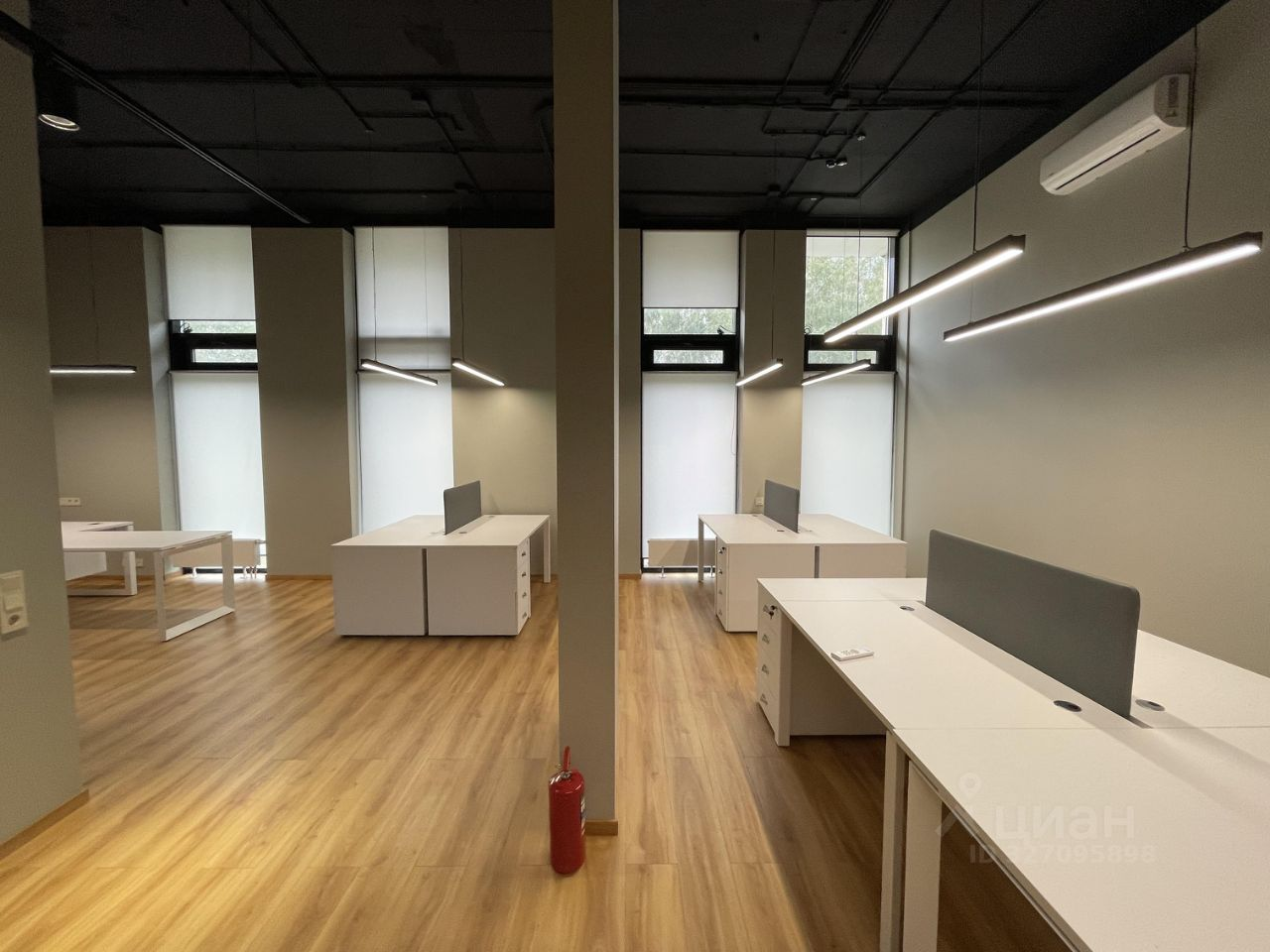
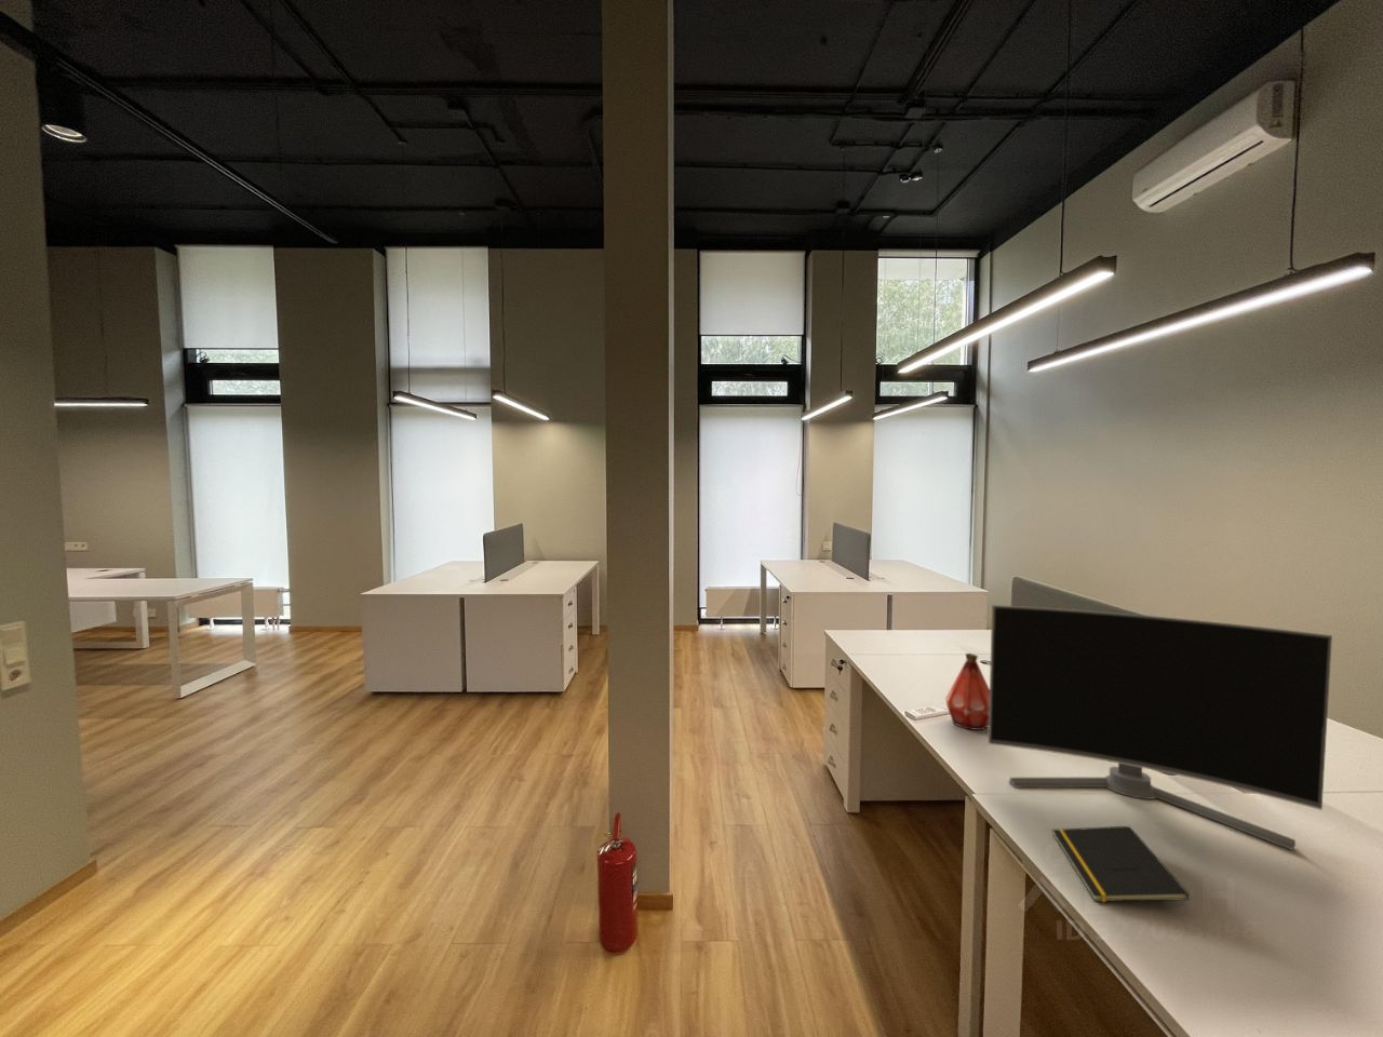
+ bottle (969, 688)
+ notepad (1113, 861)
+ computer monitor (1135, 707)
